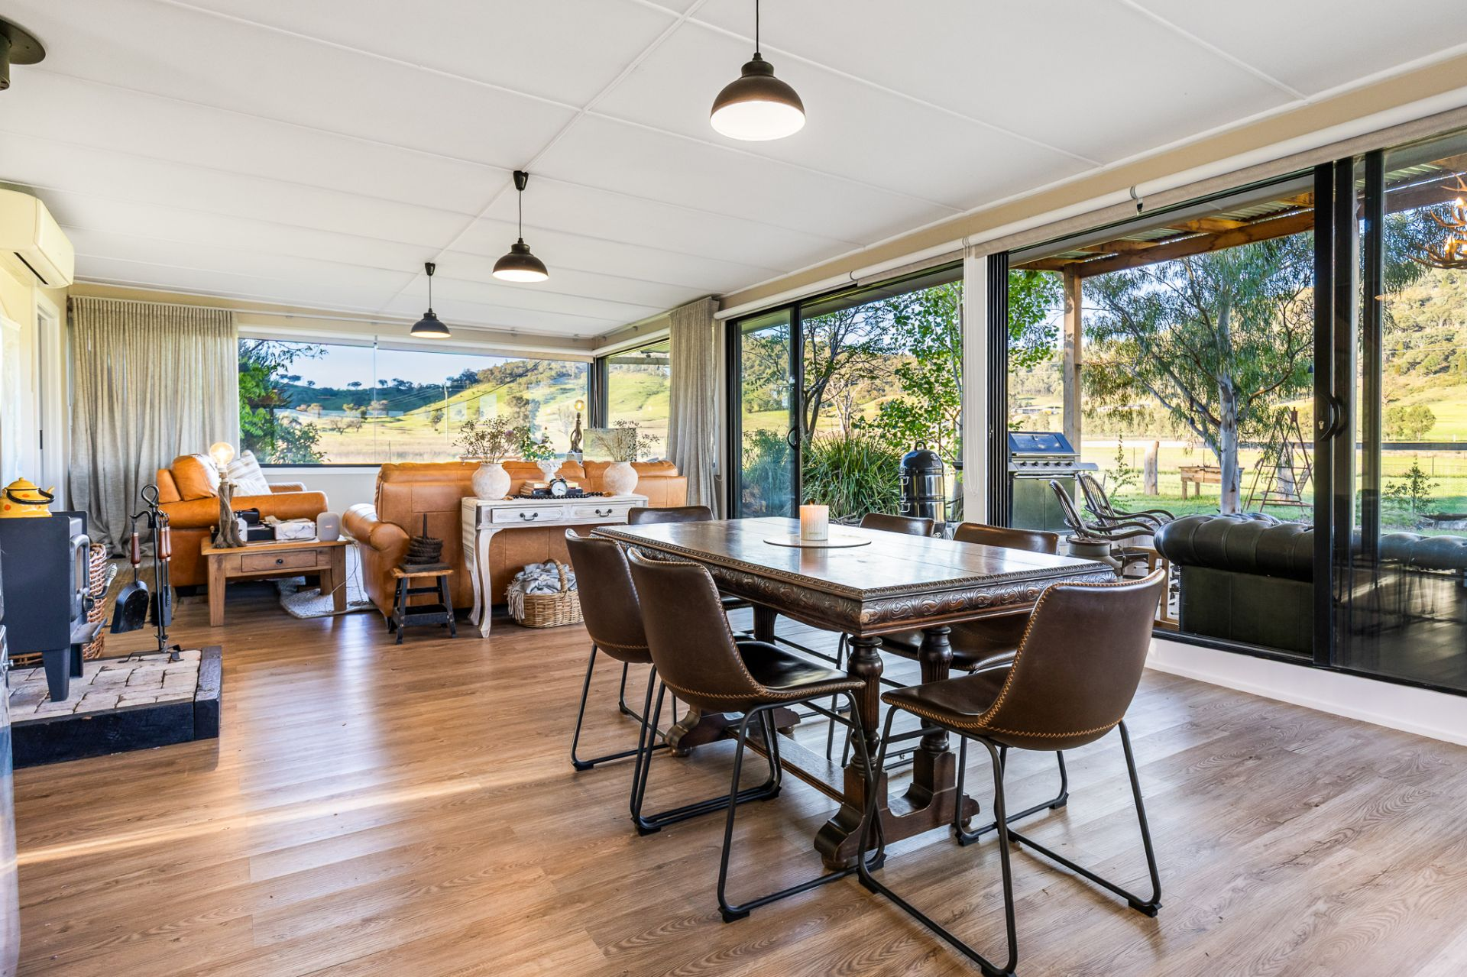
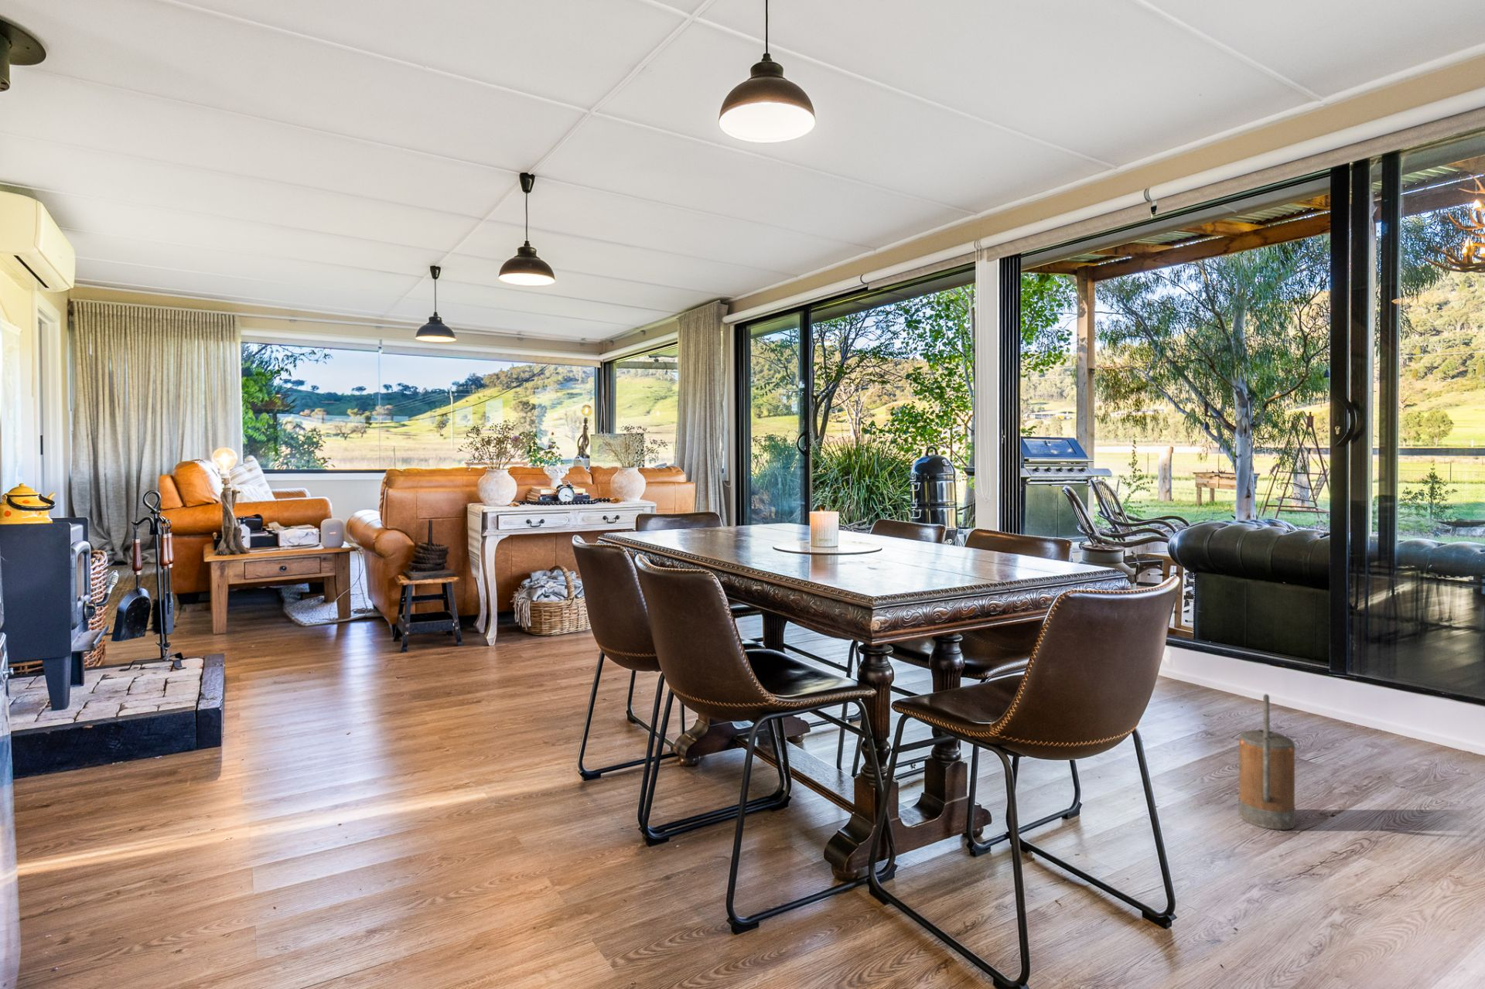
+ watering can (1266, 759)
